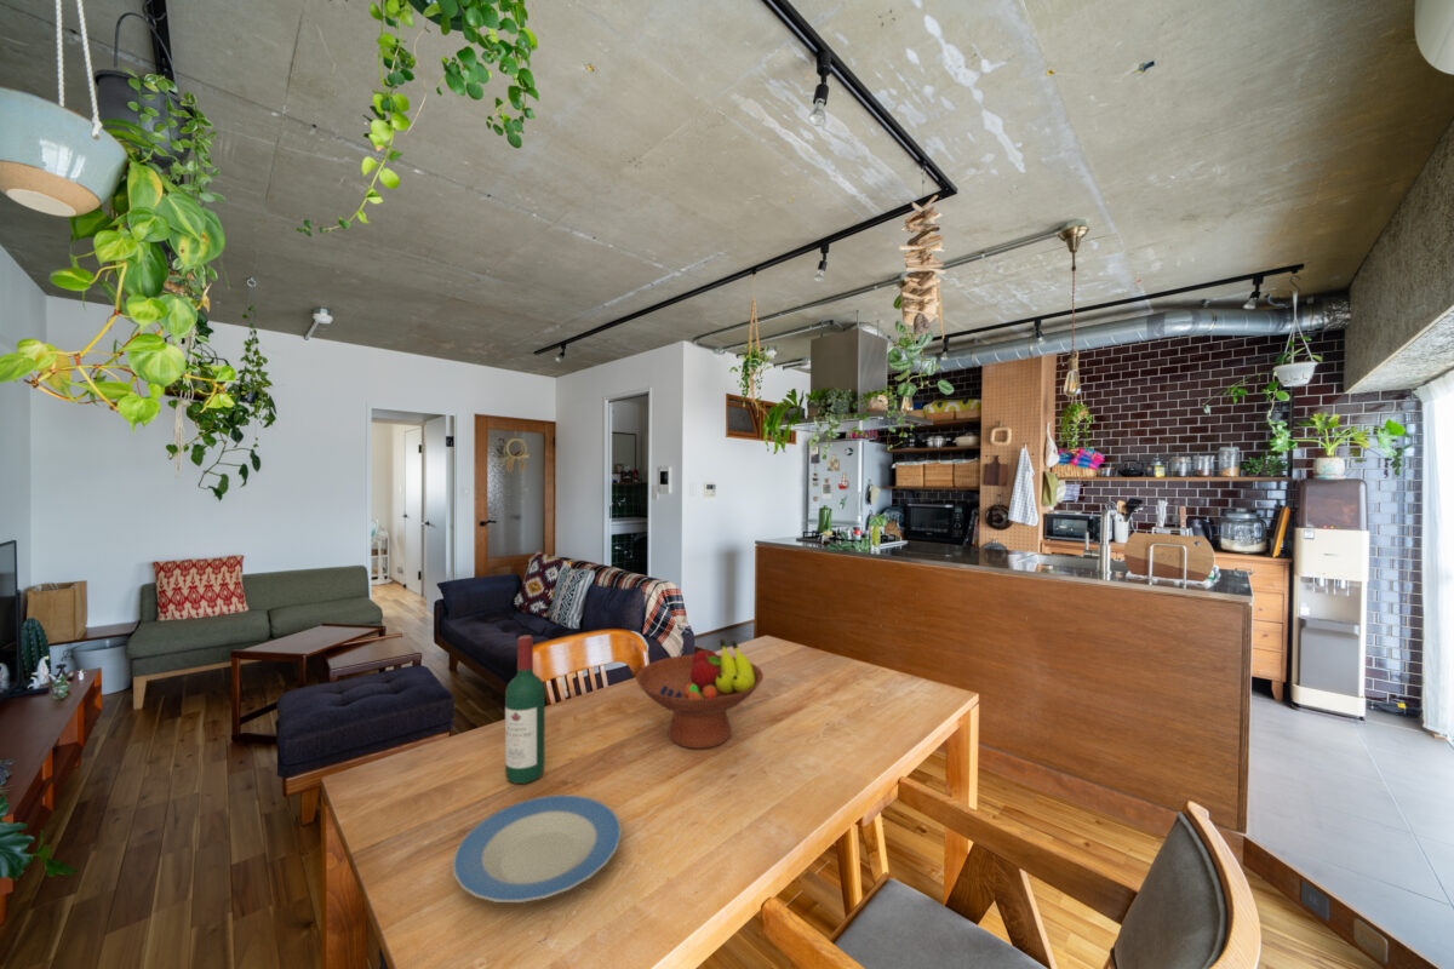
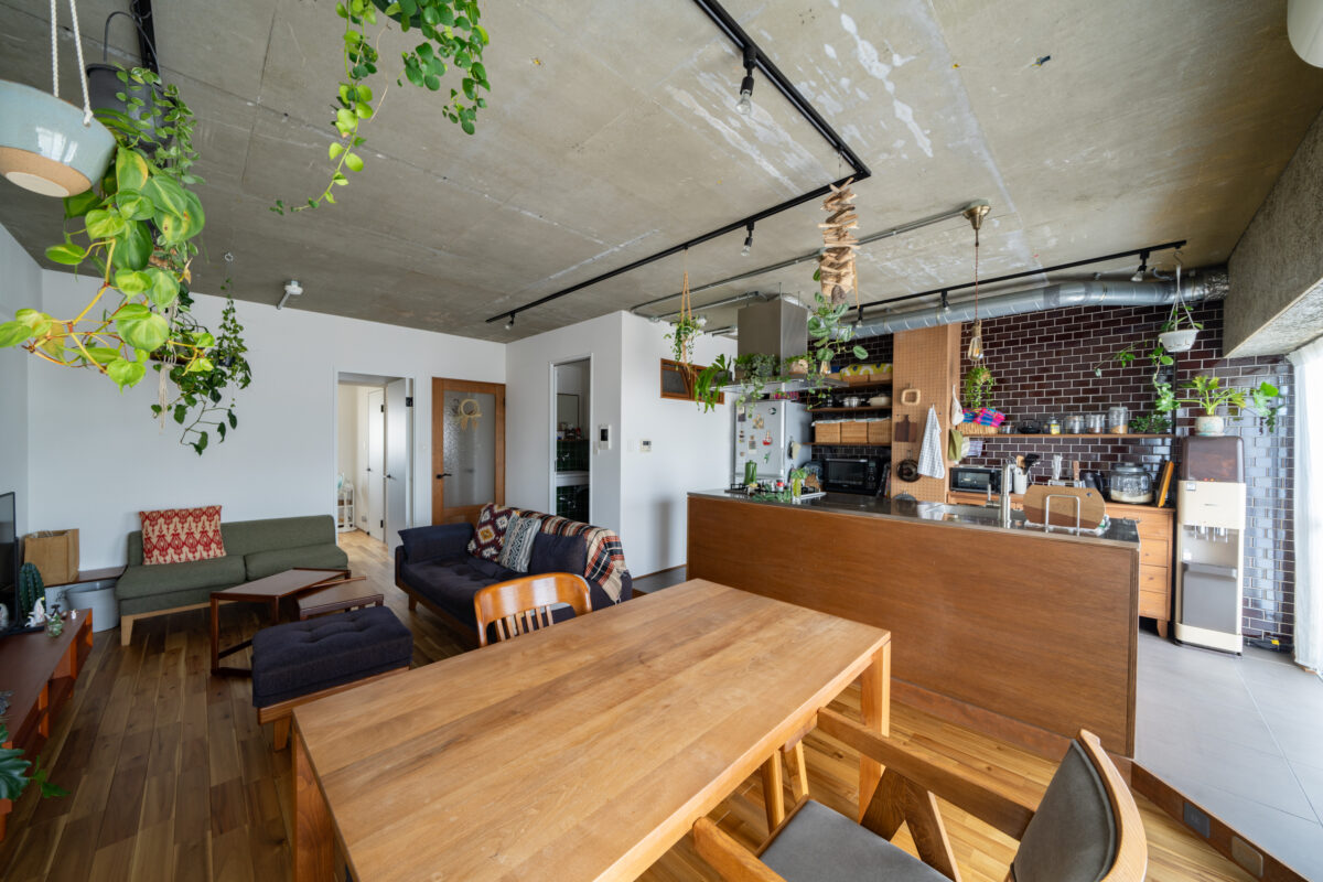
- fruit bowl (699, 692)
- wine bottle (525, 705)
- plate (540, 849)
